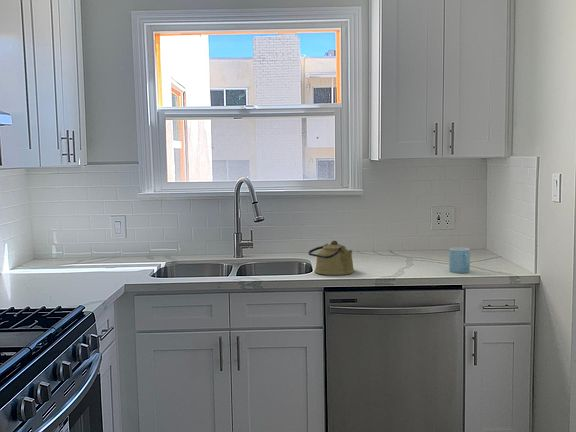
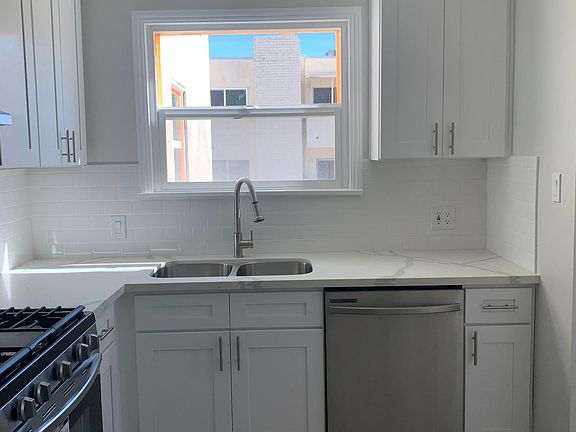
- mug (461, 260)
- kettle (336, 256)
